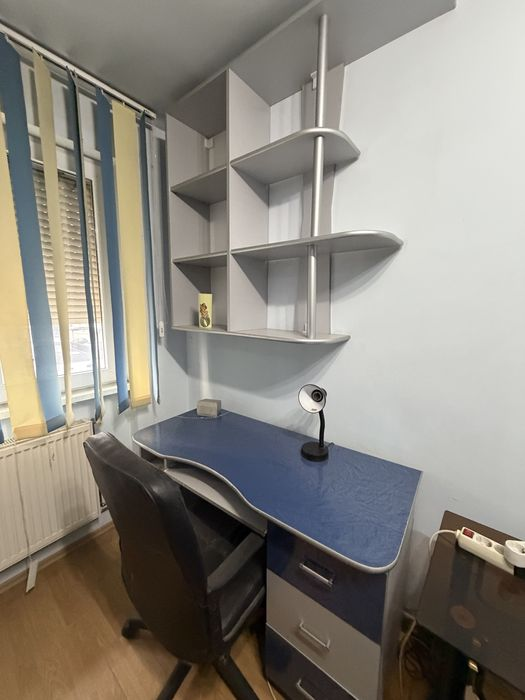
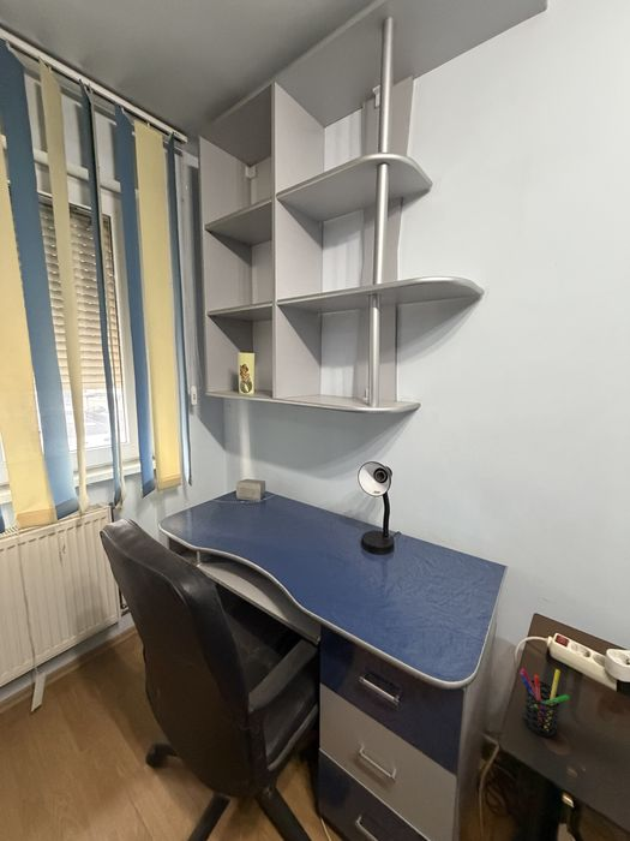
+ pen holder (545, 699)
